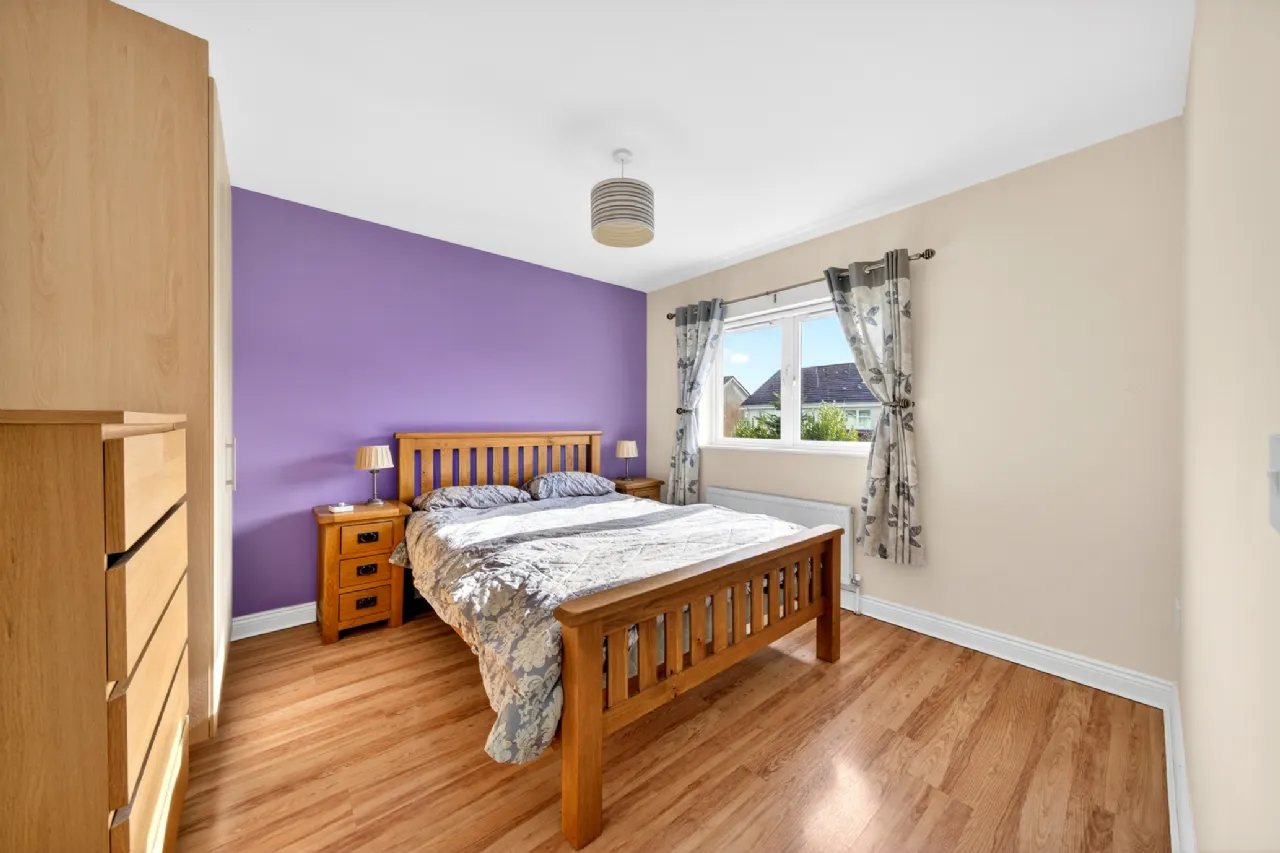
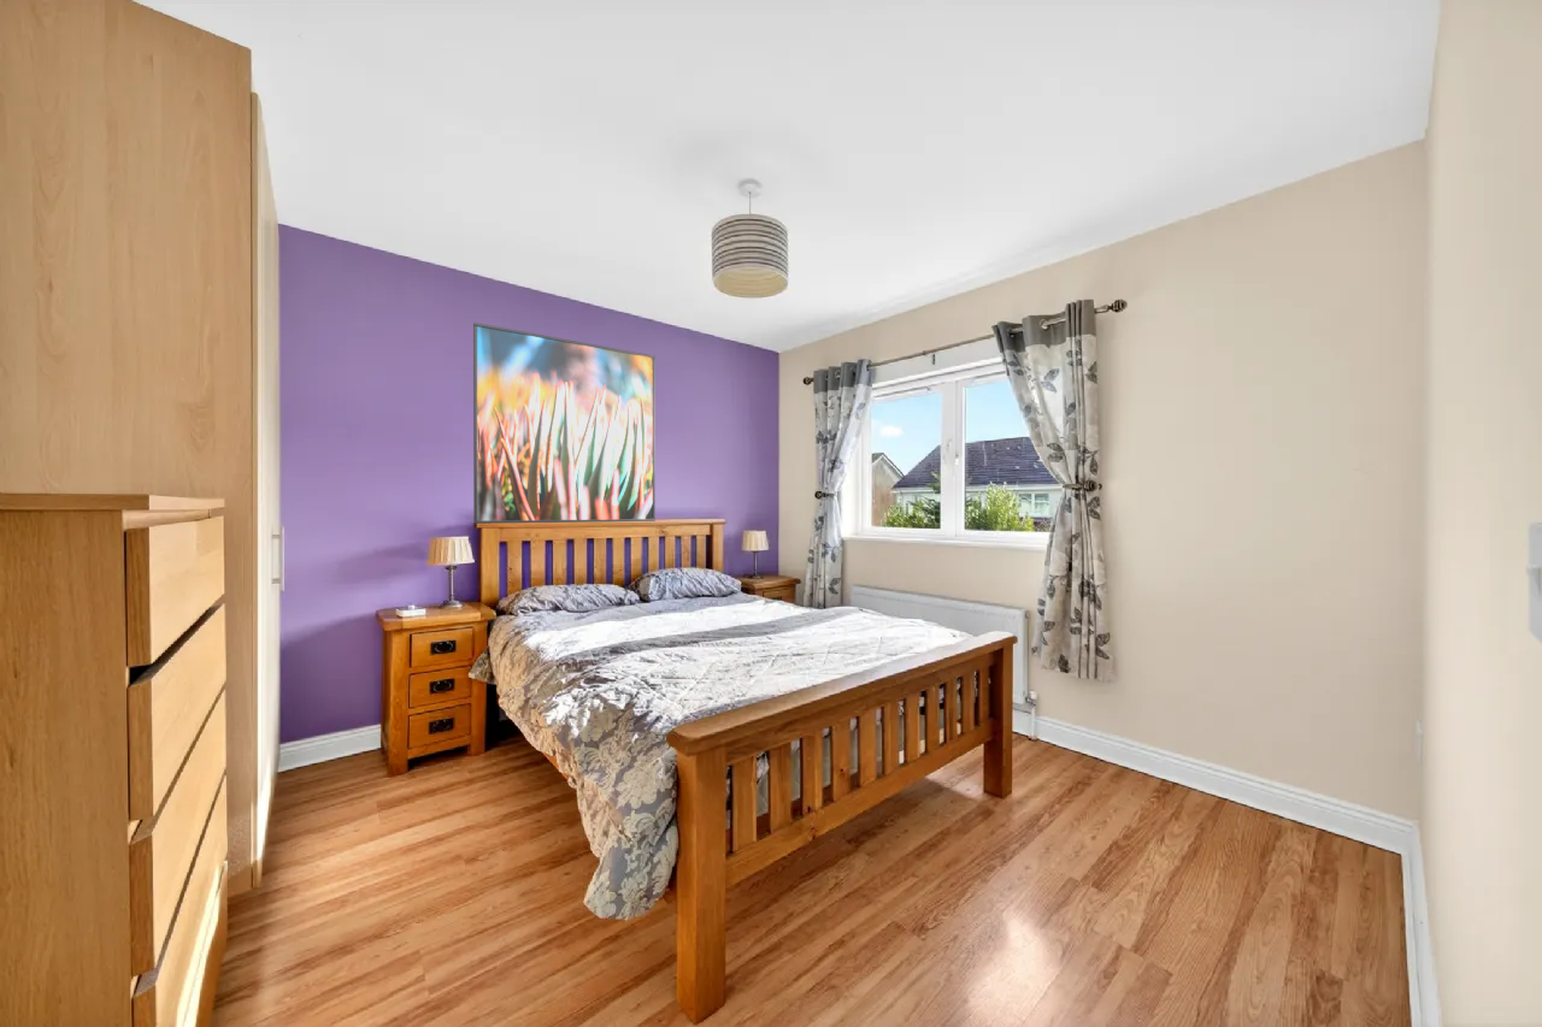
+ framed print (572, 431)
